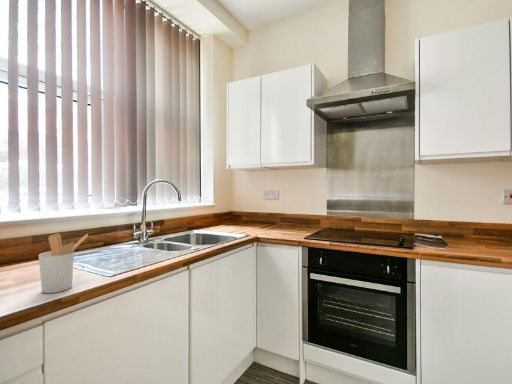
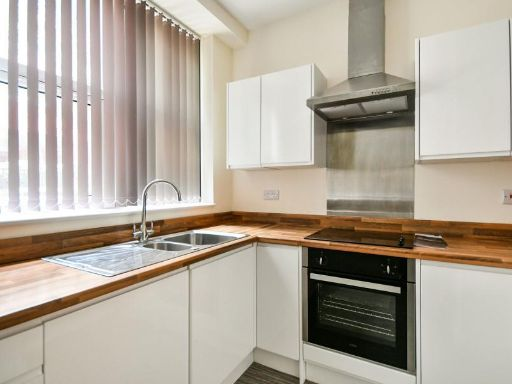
- utensil holder (66, 260)
